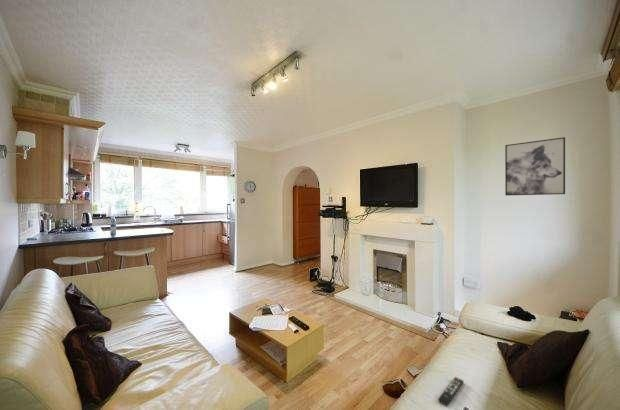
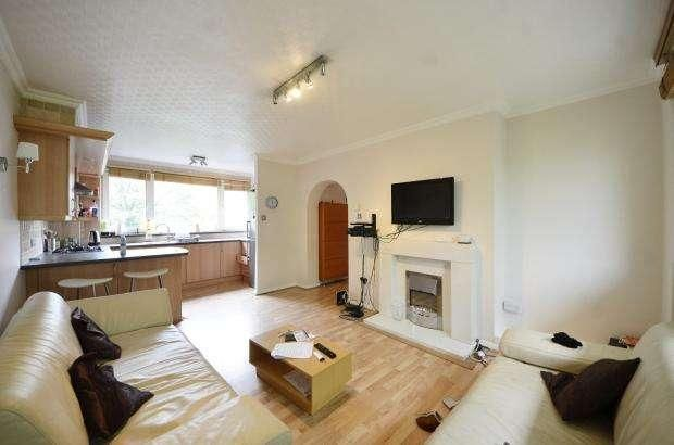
- wall art (533, 168)
- remote control (451, 390)
